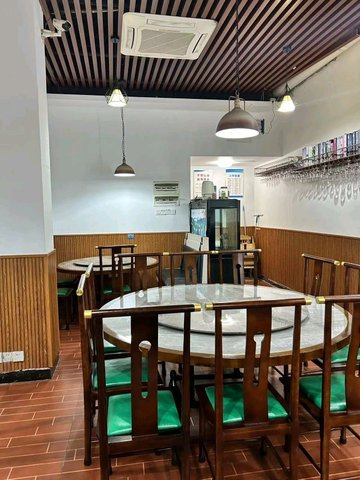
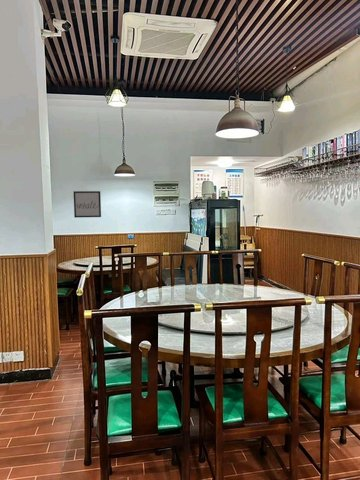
+ wall art (87, 204)
